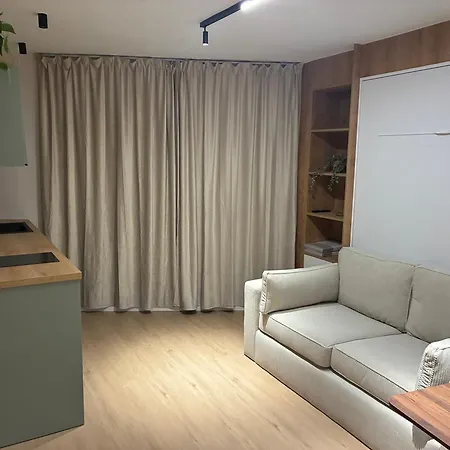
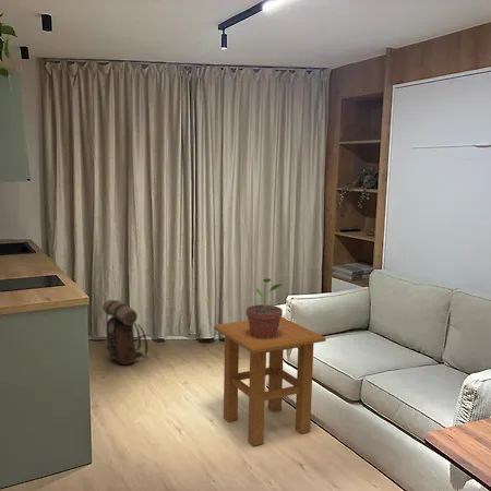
+ side table (268, 378)
+ backpack (128, 331)
+ potted plant (264, 304)
